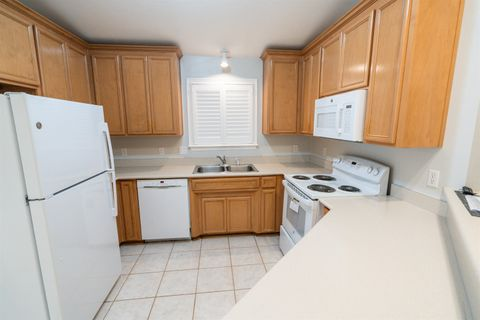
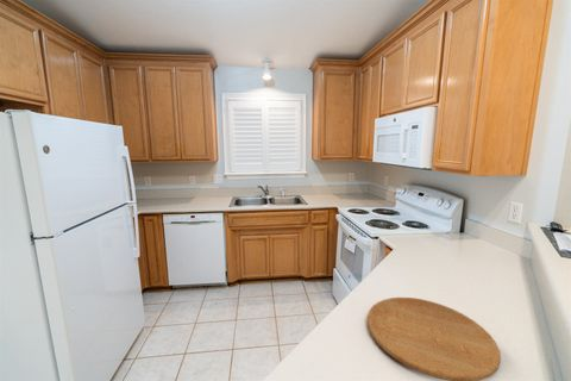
+ cutting board (426, 331)
